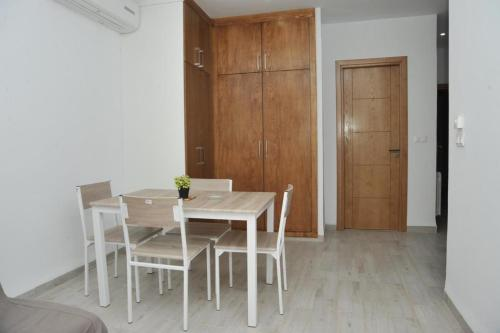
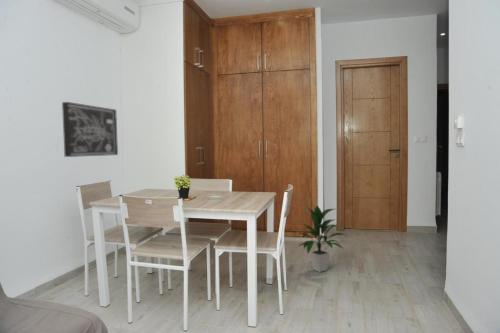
+ indoor plant (319, 236)
+ wall art (92, 131)
